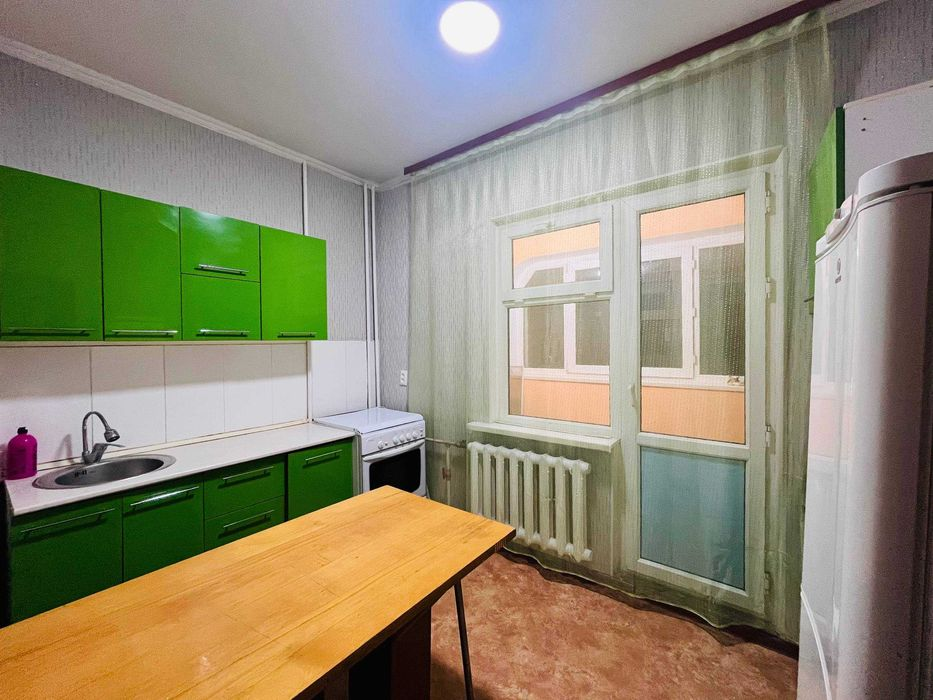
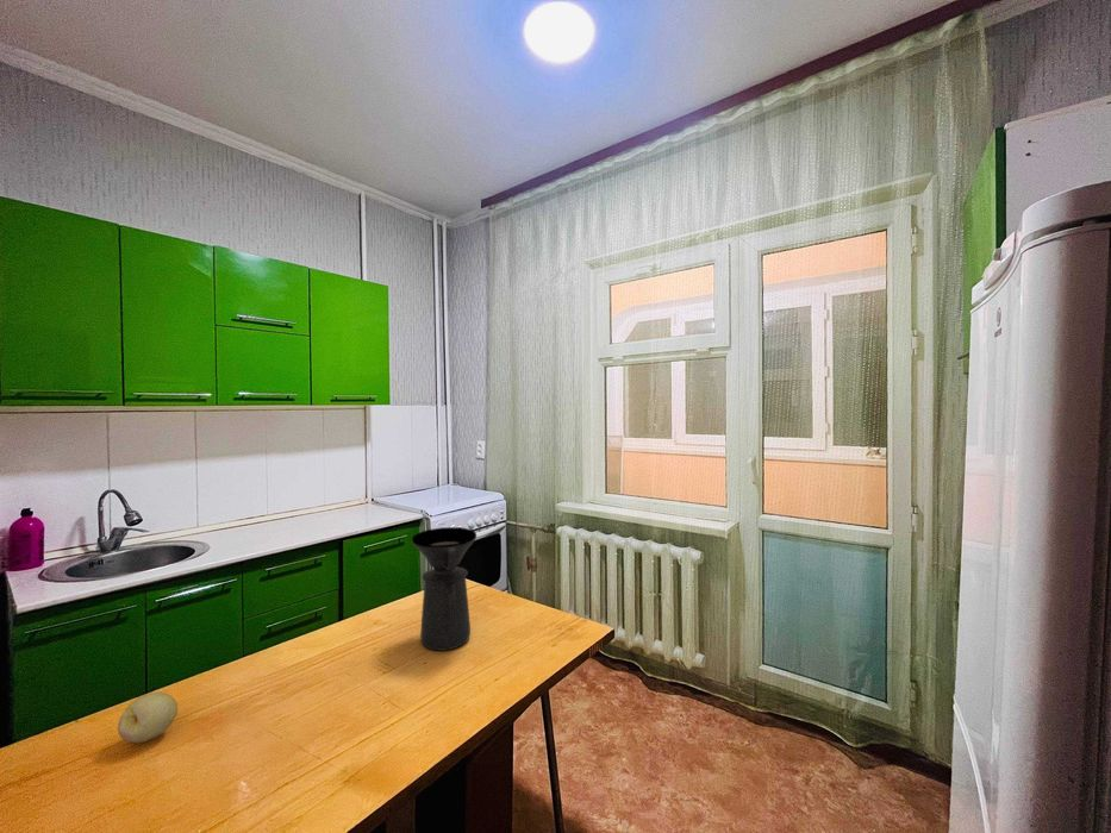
+ coffee maker (445, 587)
+ fruit (149, 716)
